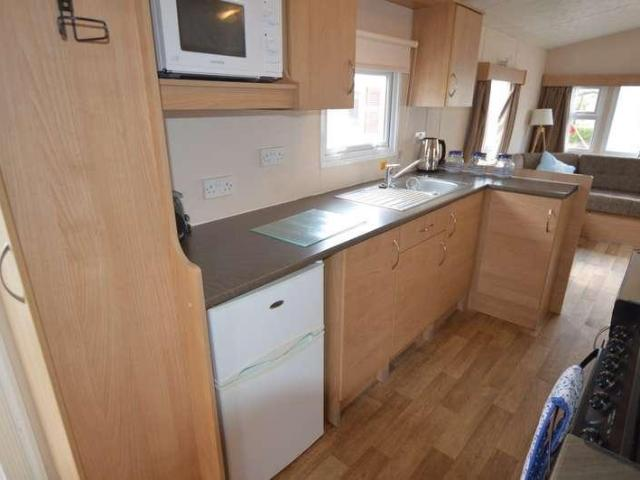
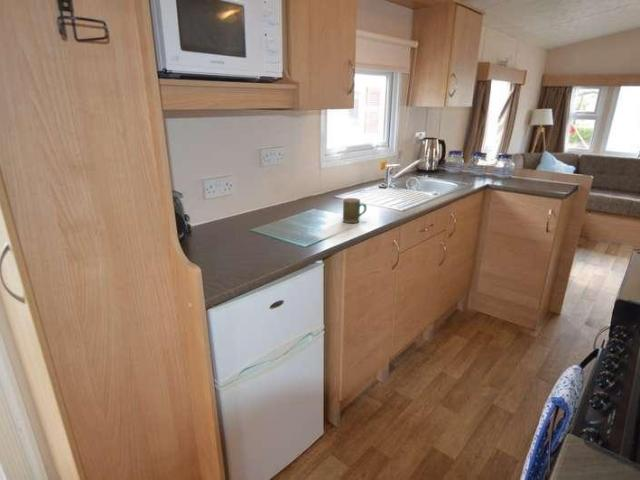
+ mug (354, 211)
